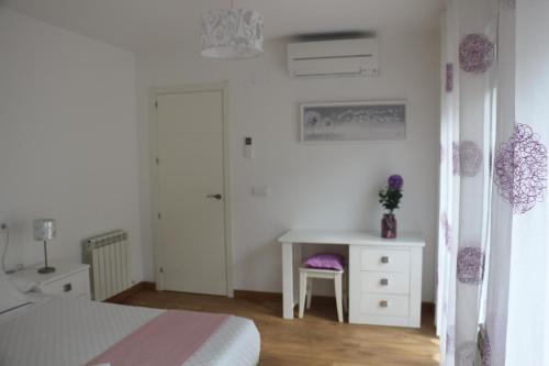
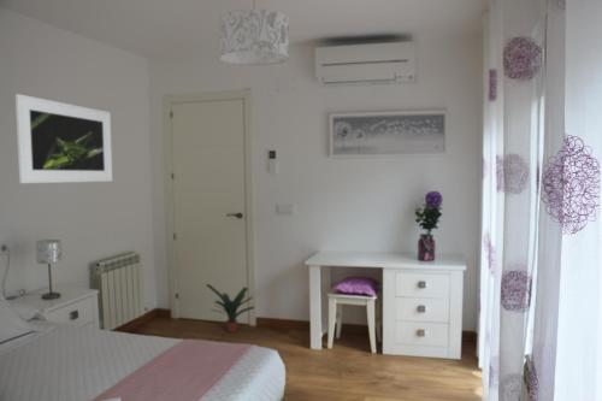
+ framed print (70, 143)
+ potted plant (229, 307)
